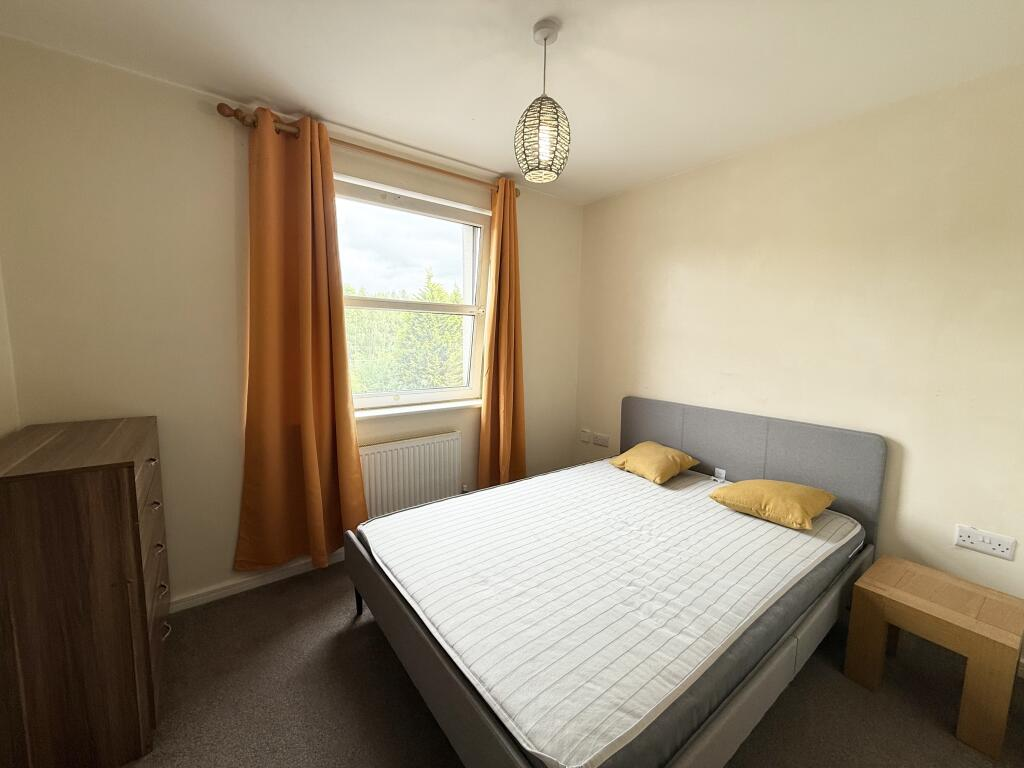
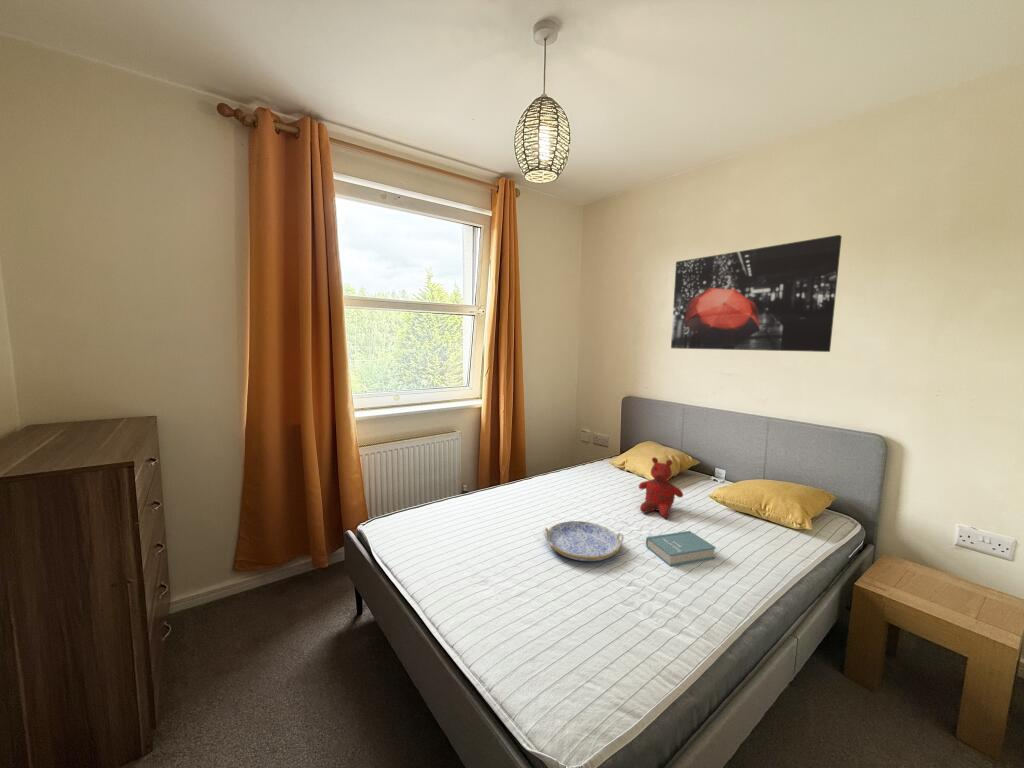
+ book (679, 546)
+ wall art (742, 300)
+ serving tray (582, 539)
+ teddy bear (658, 485)
